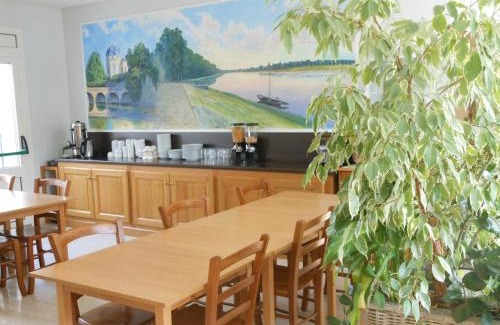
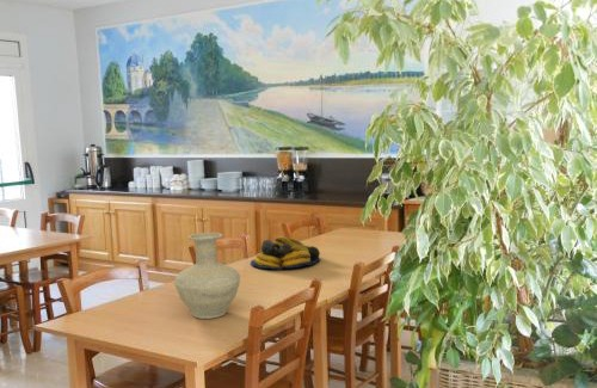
+ vase (207, 275)
+ fruit bowl (284, 250)
